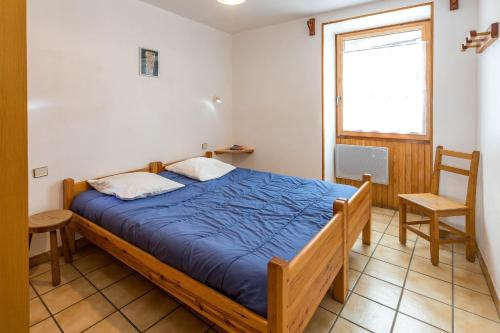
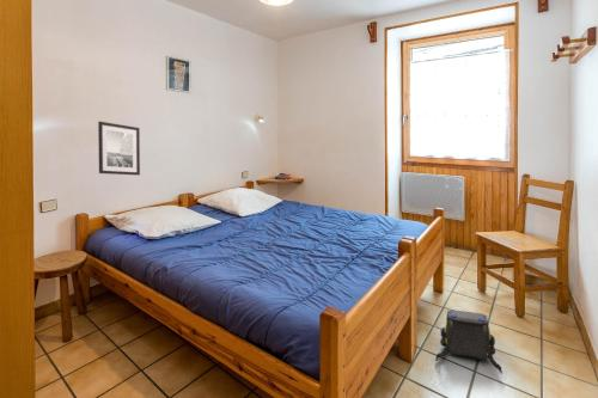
+ wall art (120, 149)
+ shoulder bag (466, 337)
